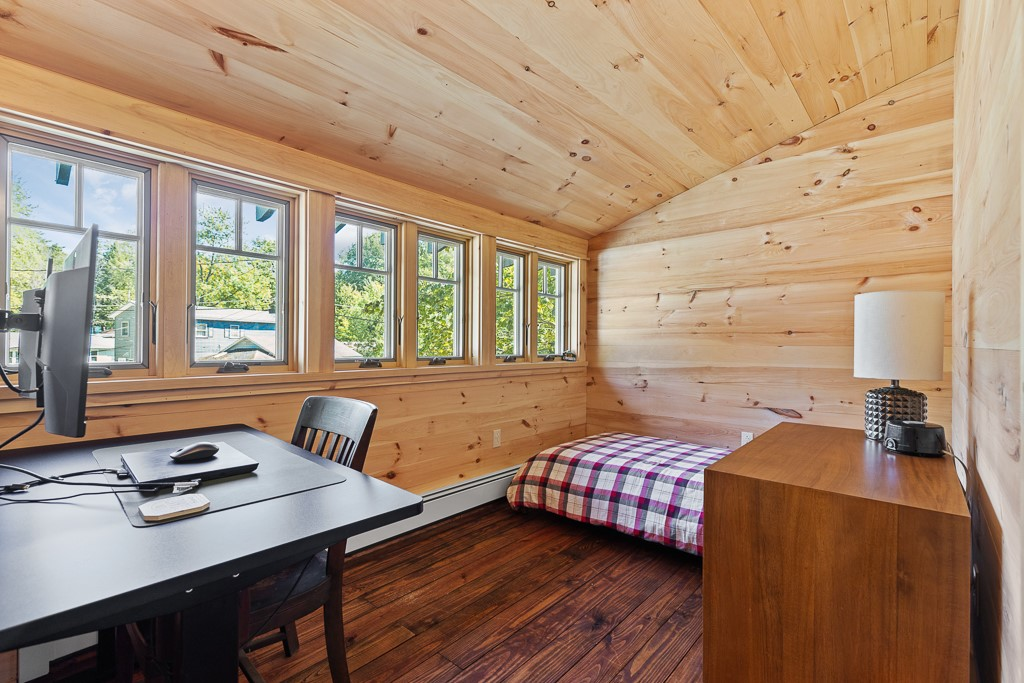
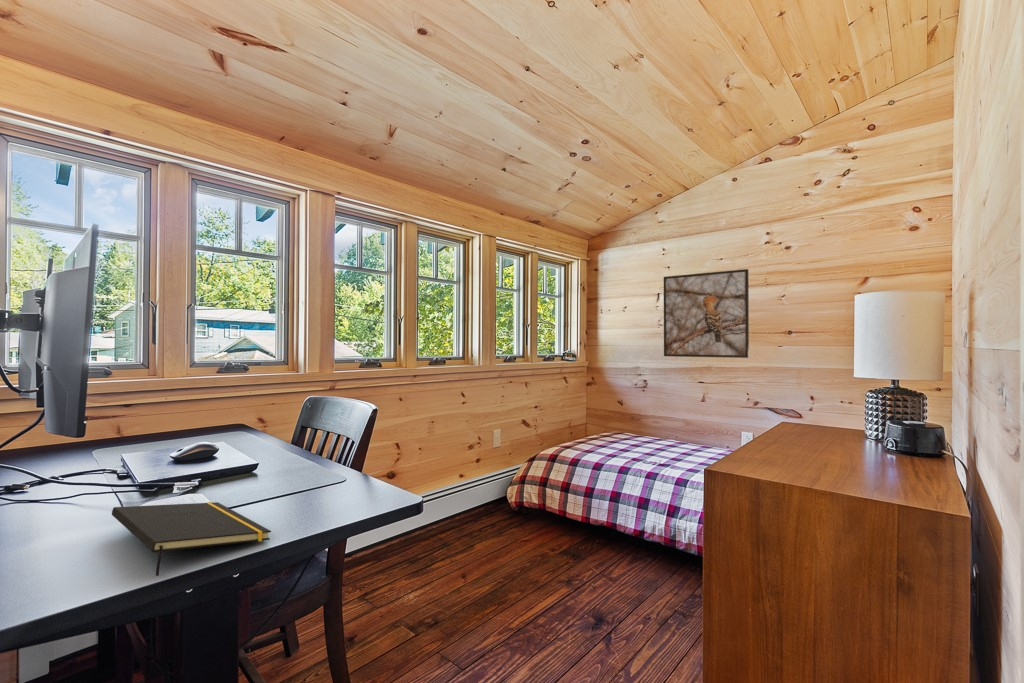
+ notepad (190, 523)
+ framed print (703, 315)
